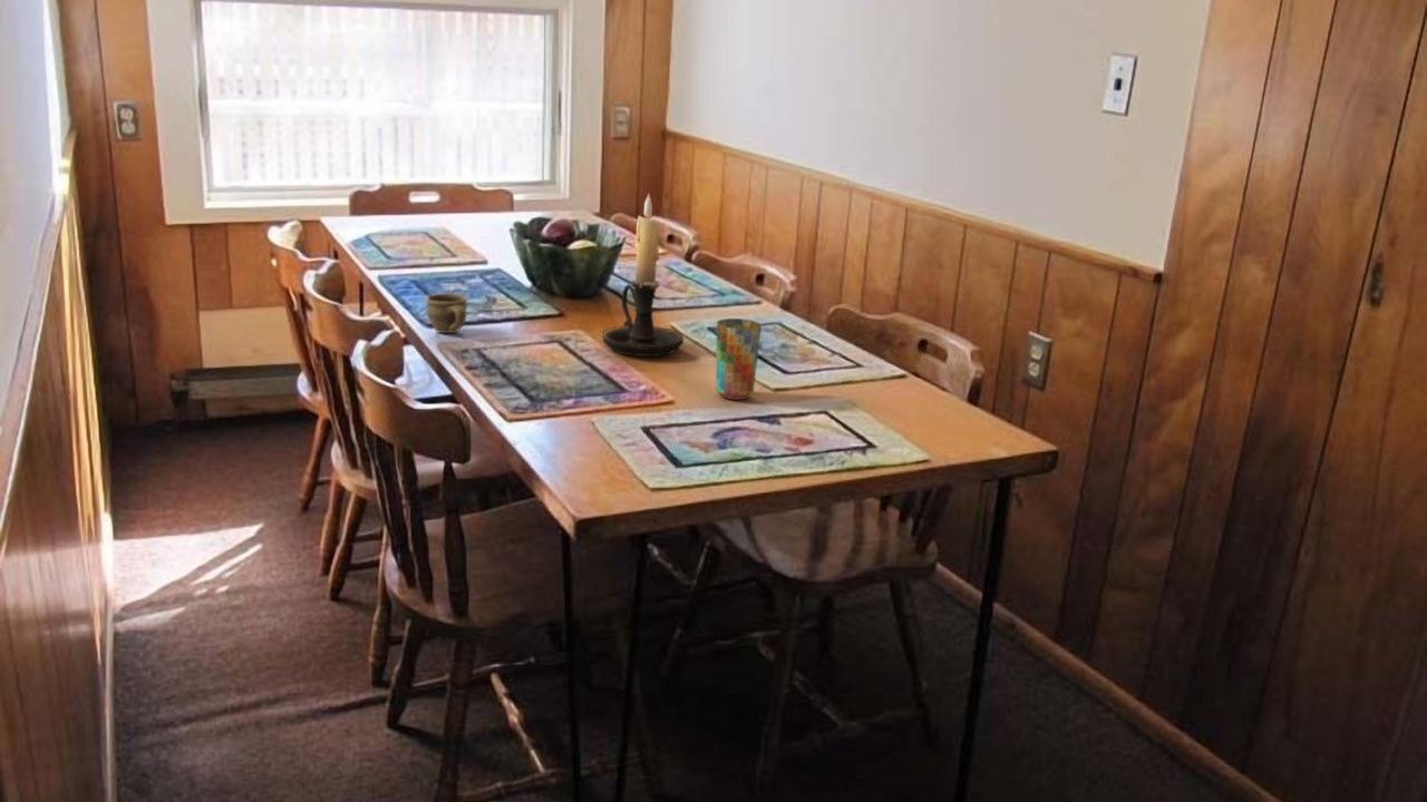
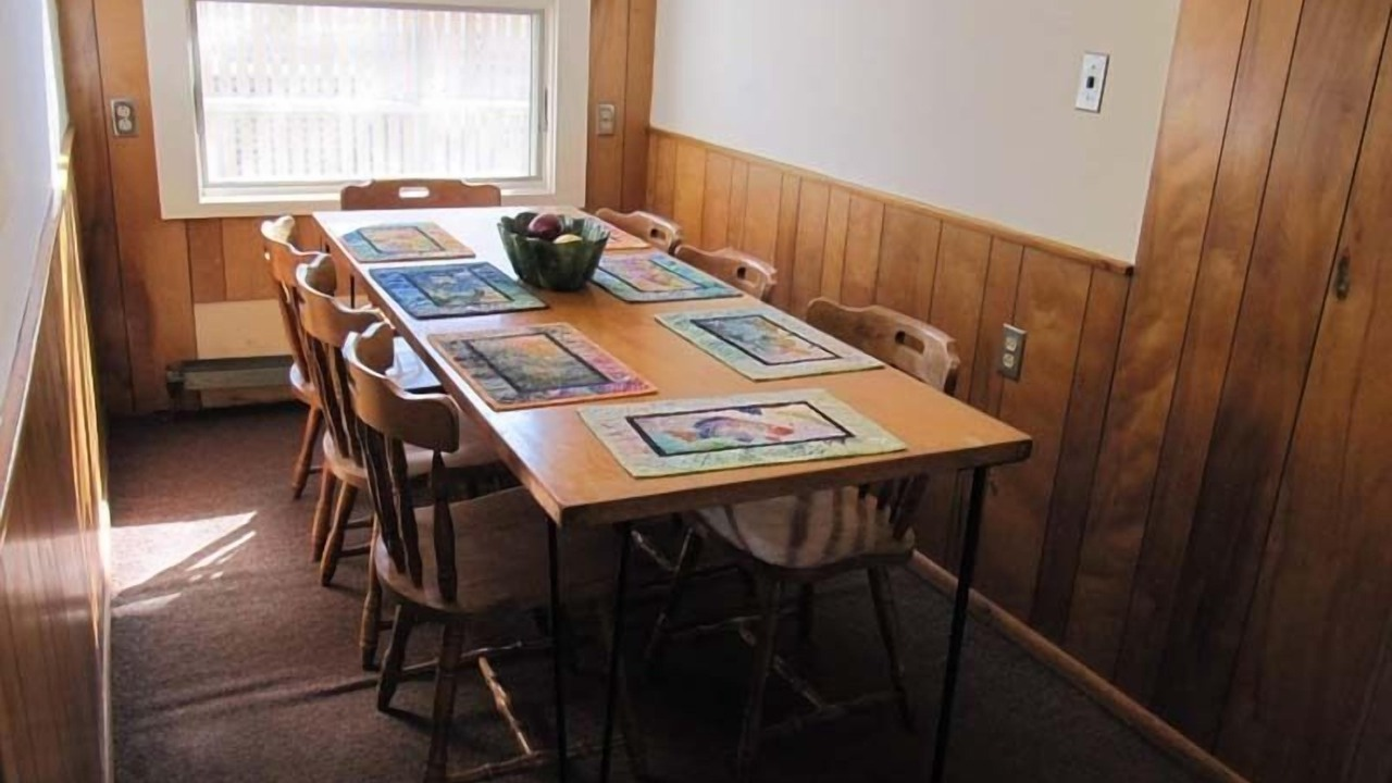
- cup (448, 315)
- cup (736, 359)
- candle holder (641, 268)
